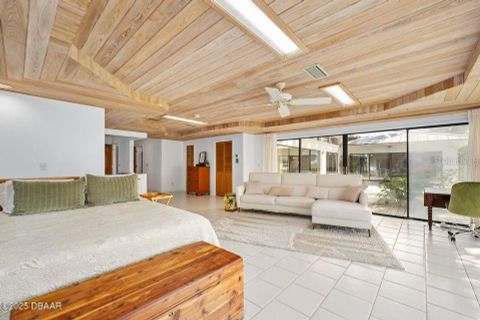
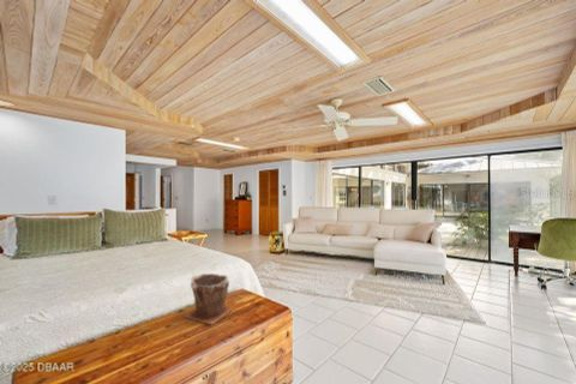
+ plant pot (209, 295)
